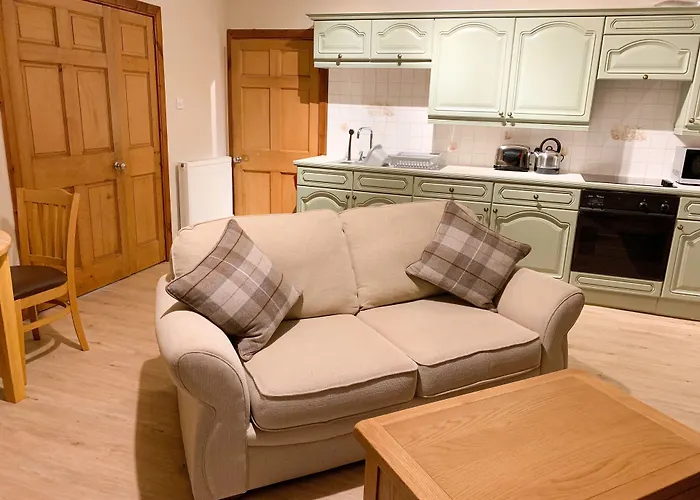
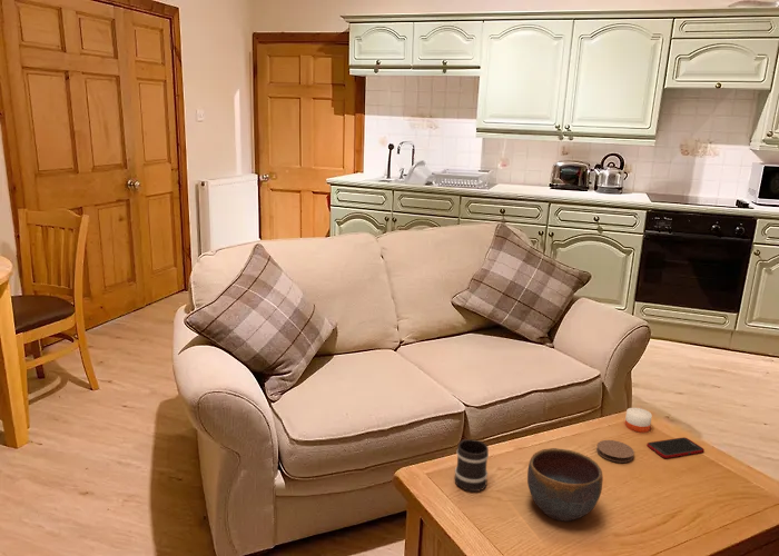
+ coaster (614, 450)
+ bowl (562, 487)
+ cell phone (674, 447)
+ candle (639, 411)
+ mug (469, 460)
